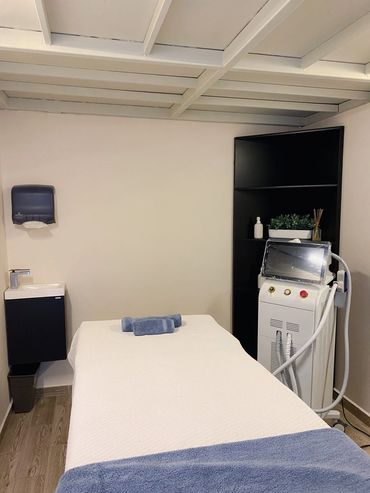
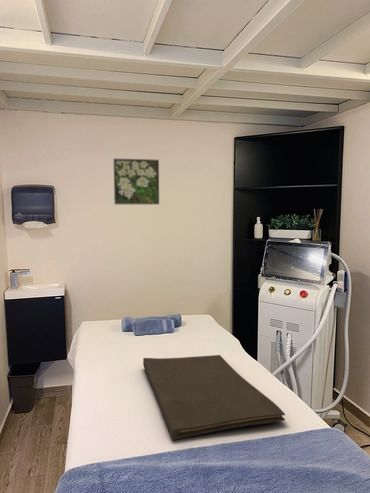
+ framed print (136, 182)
+ hand towel (203, 386)
